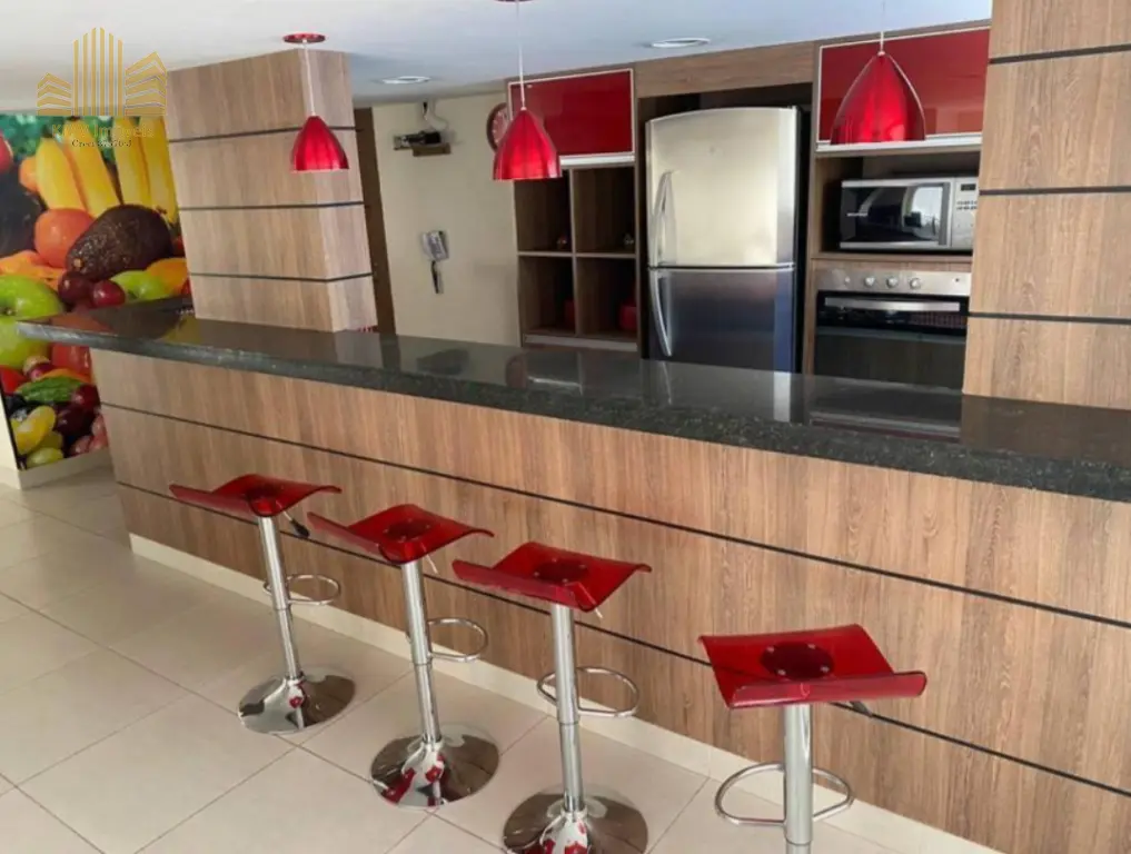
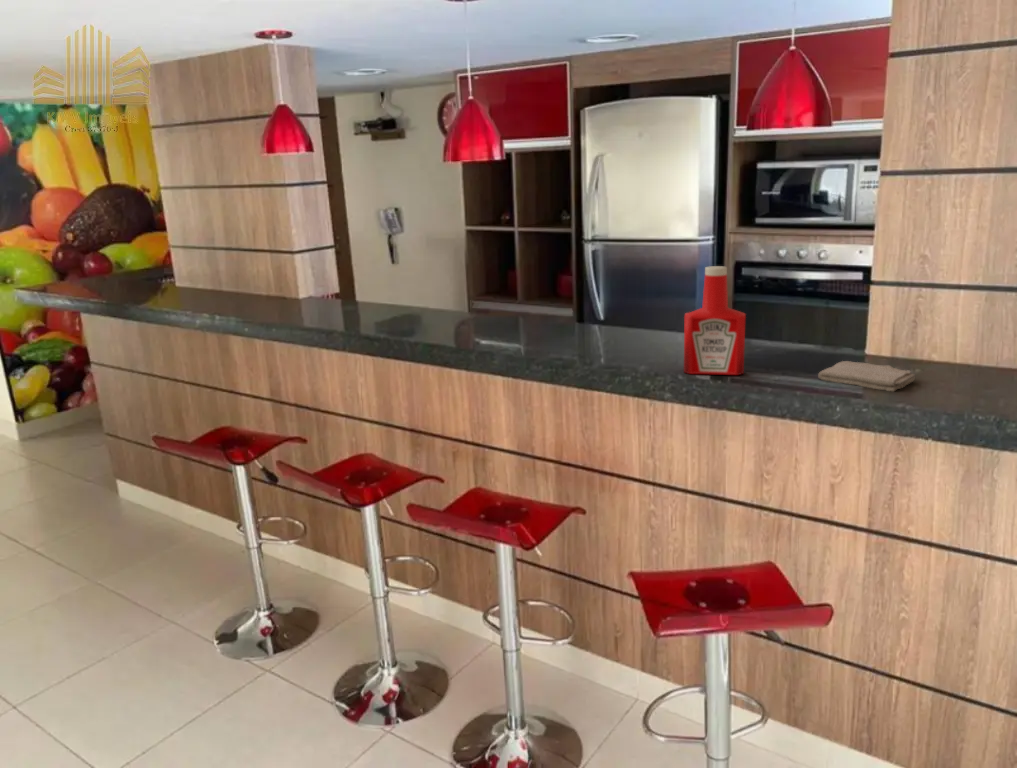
+ soap bottle (714, 320)
+ washcloth (866, 375)
